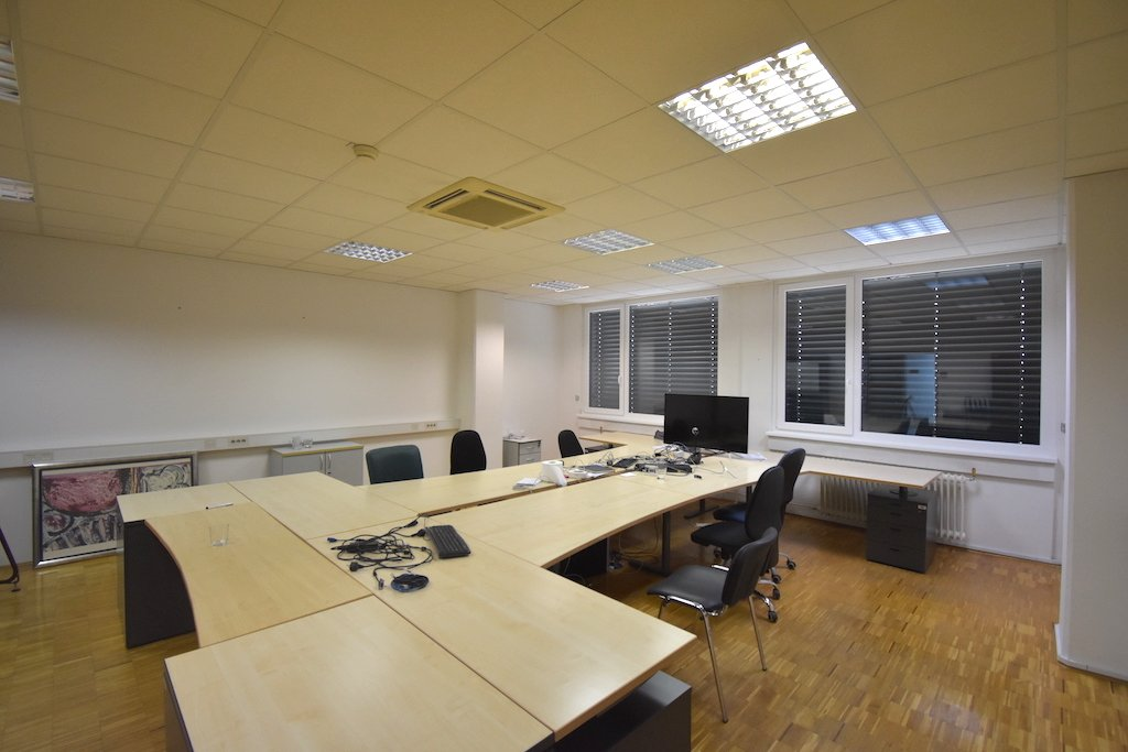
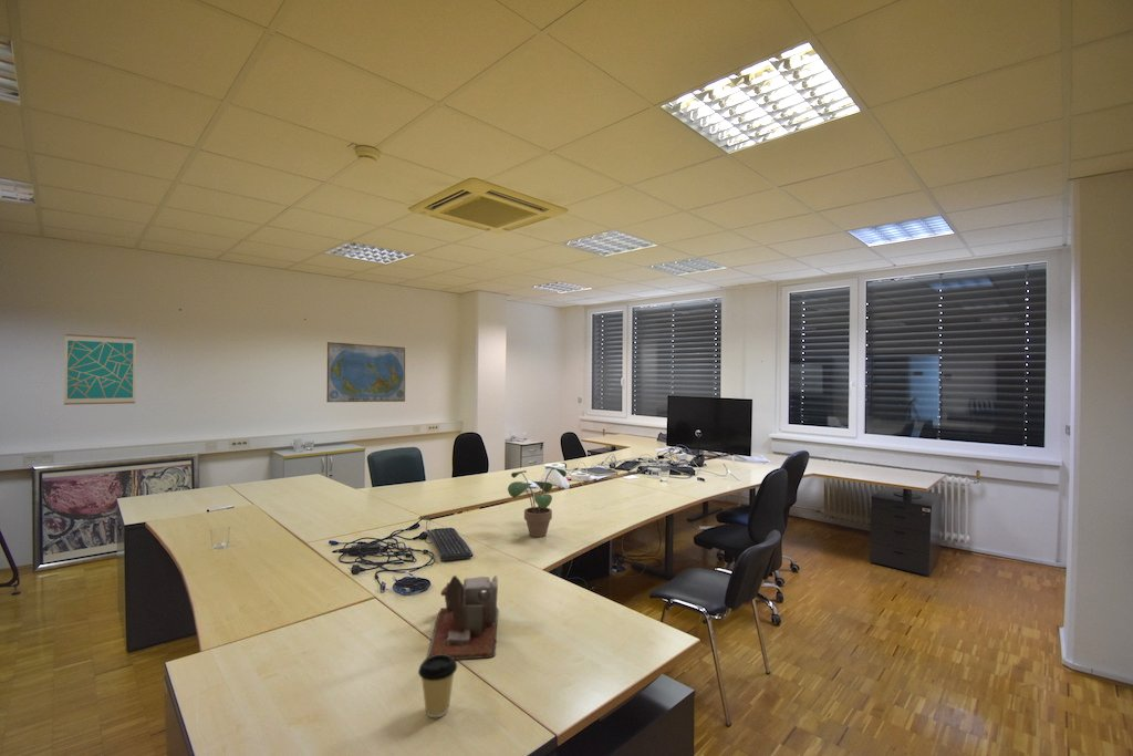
+ coffee cup (437, 685)
+ potted plant (537, 501)
+ wall art (101, 370)
+ world map (368, 373)
+ desk organizer (465, 600)
